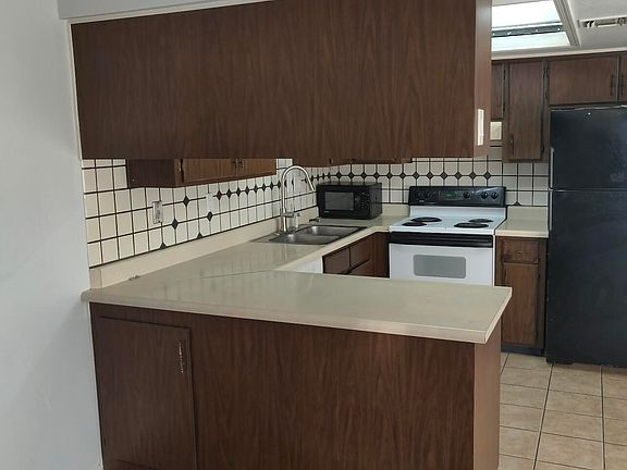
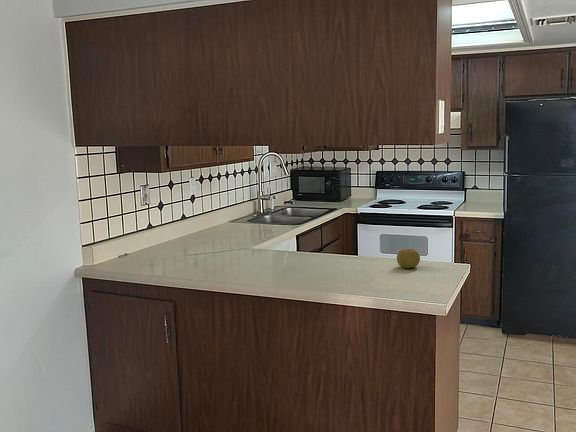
+ fruit (408, 258)
